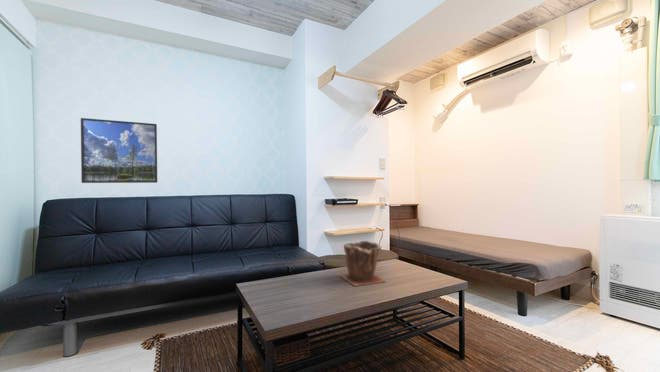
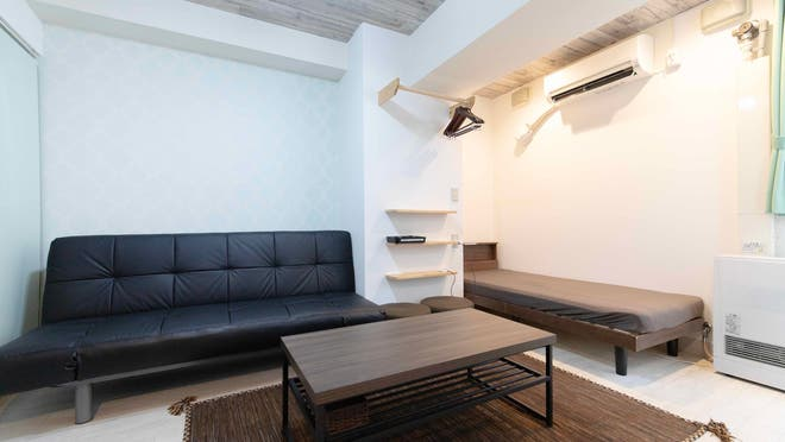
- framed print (121, 152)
- plant pot (362, 261)
